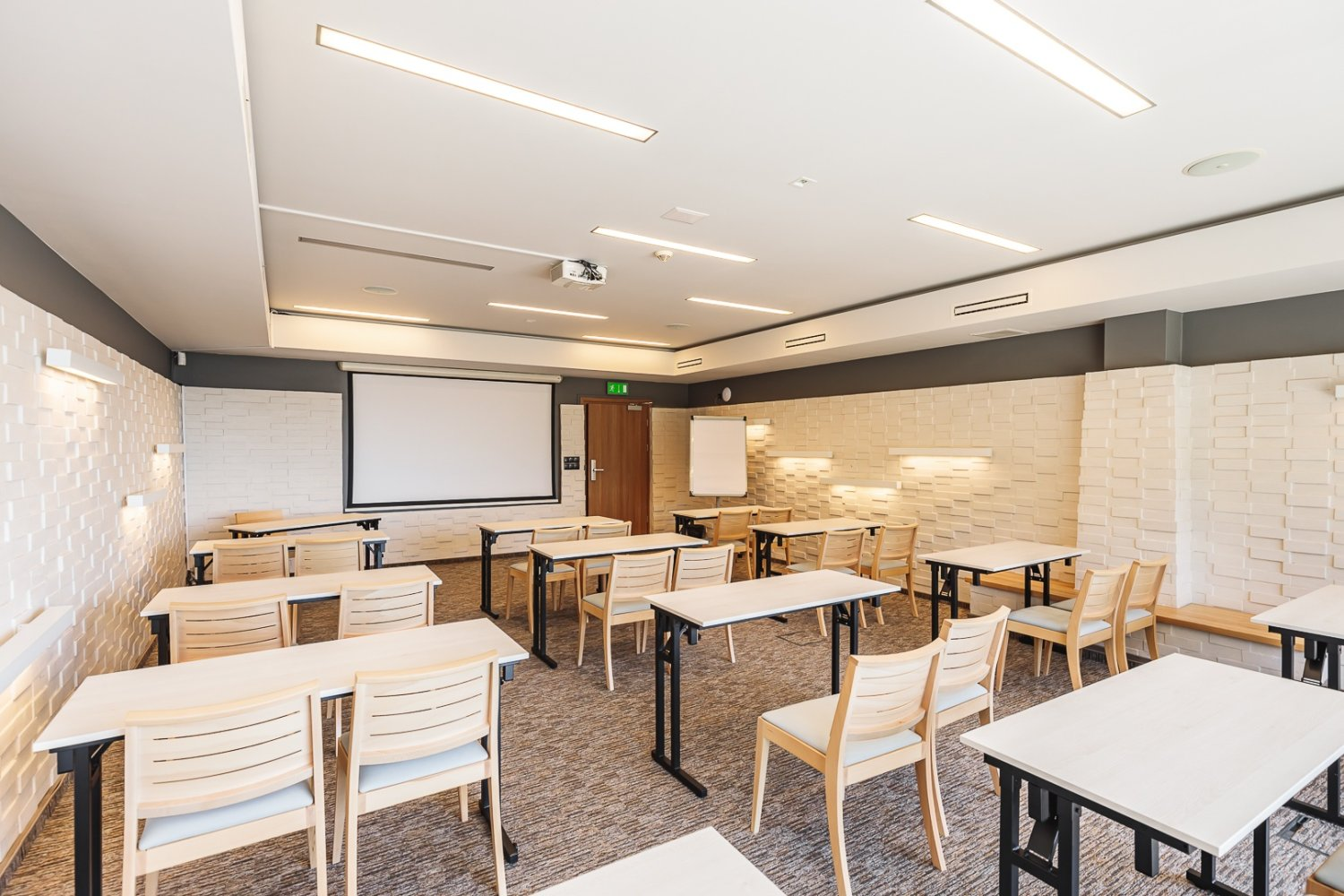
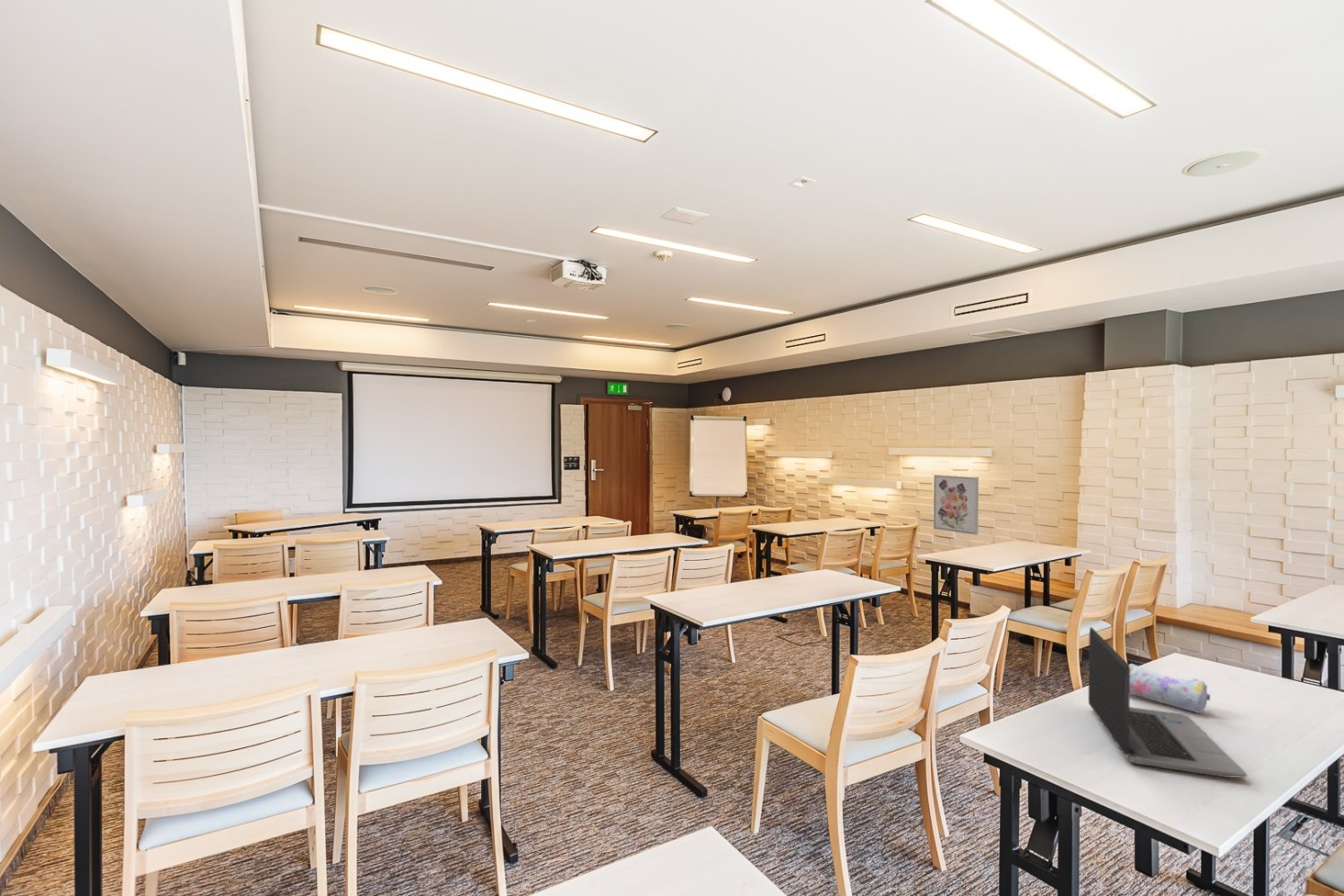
+ laptop computer (1153, 710)
+ pencil case (1163, 687)
+ wall art (955, 504)
